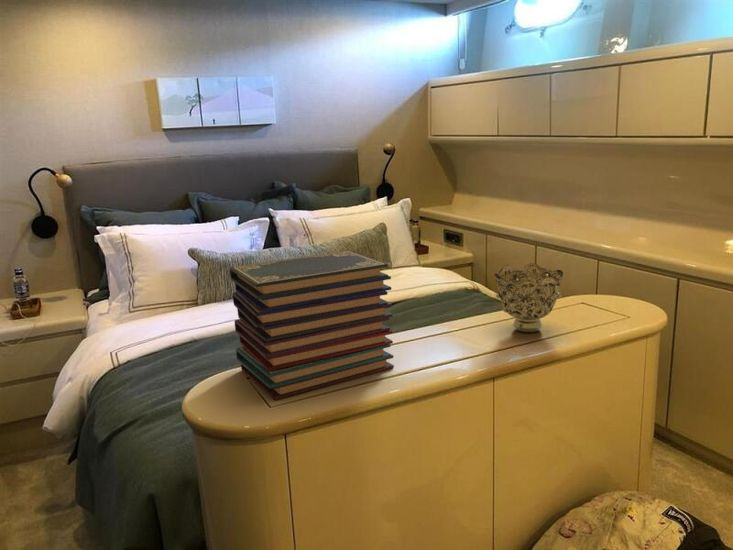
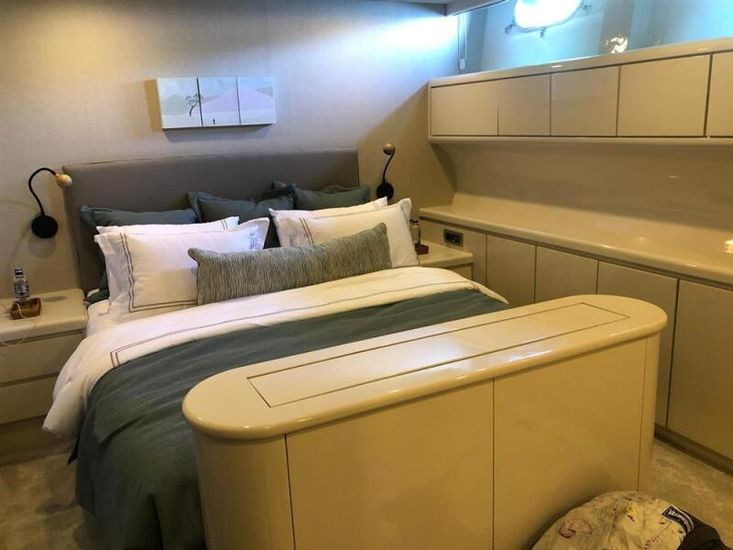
- book stack (311, 319)
- decorative bowl (527, 300)
